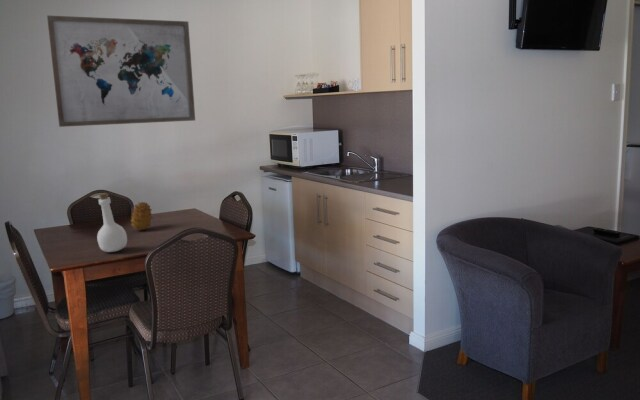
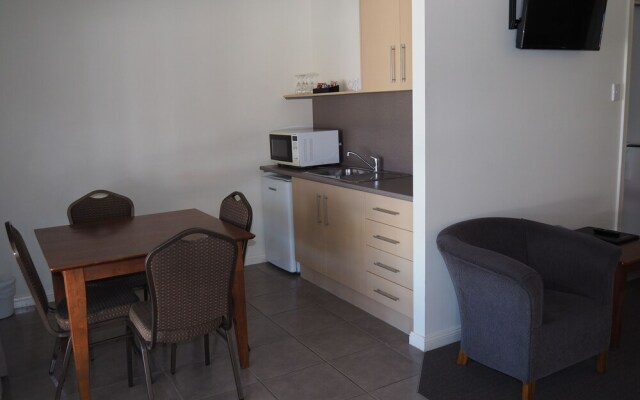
- bottle (110, 222)
- wall art (126, 71)
- fruit (141, 215)
